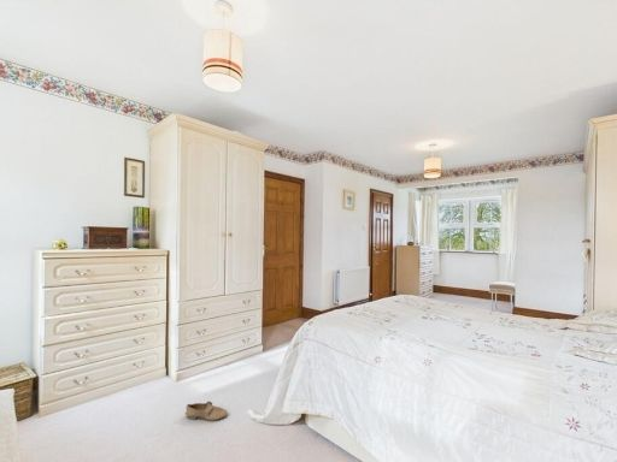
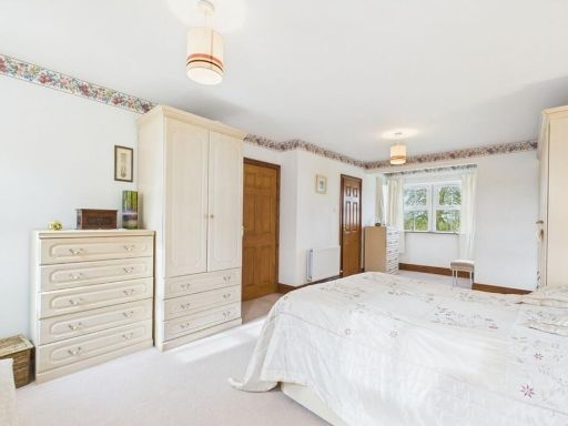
- shoe (206, 408)
